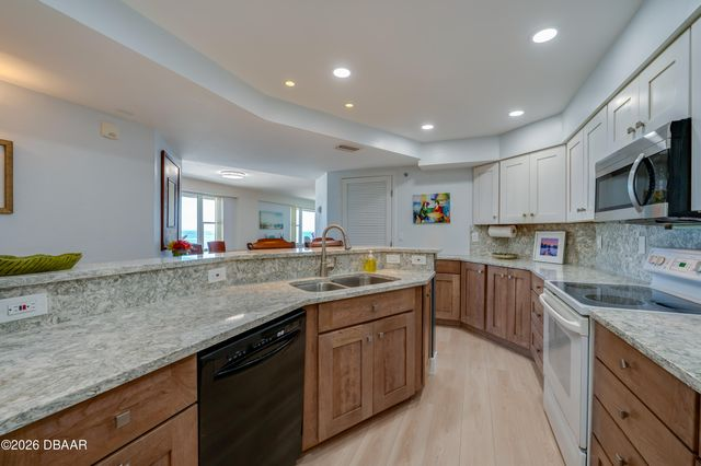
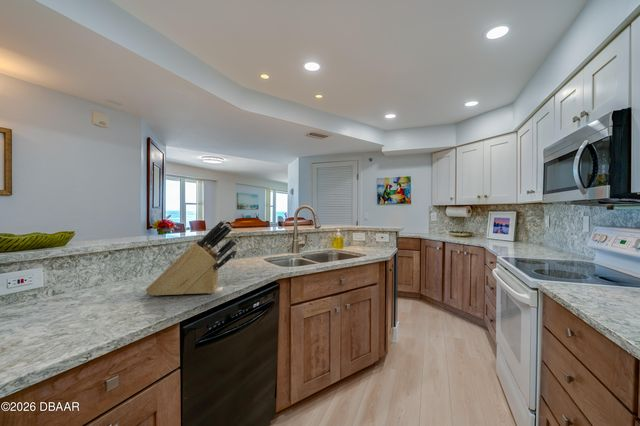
+ knife block (195, 255)
